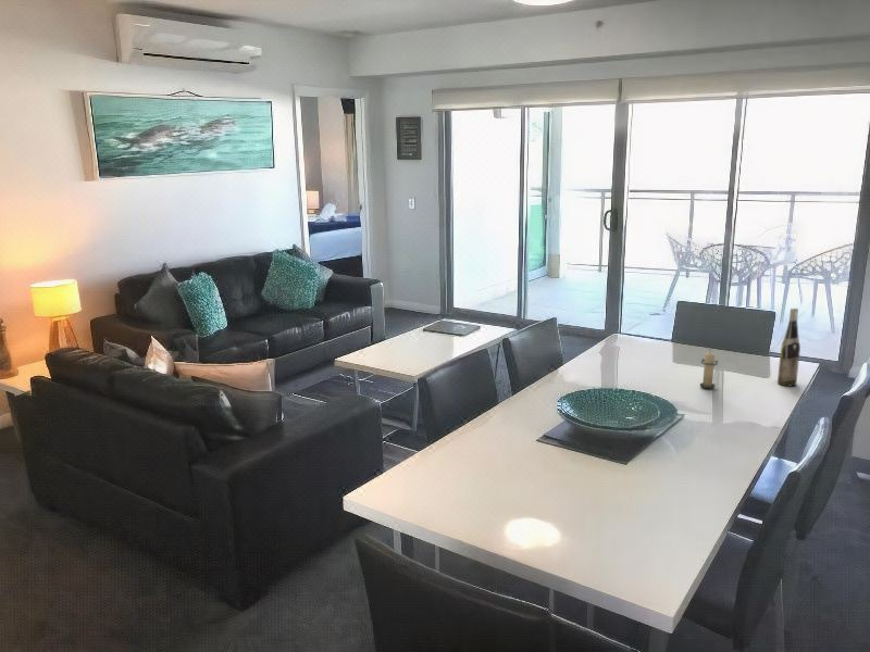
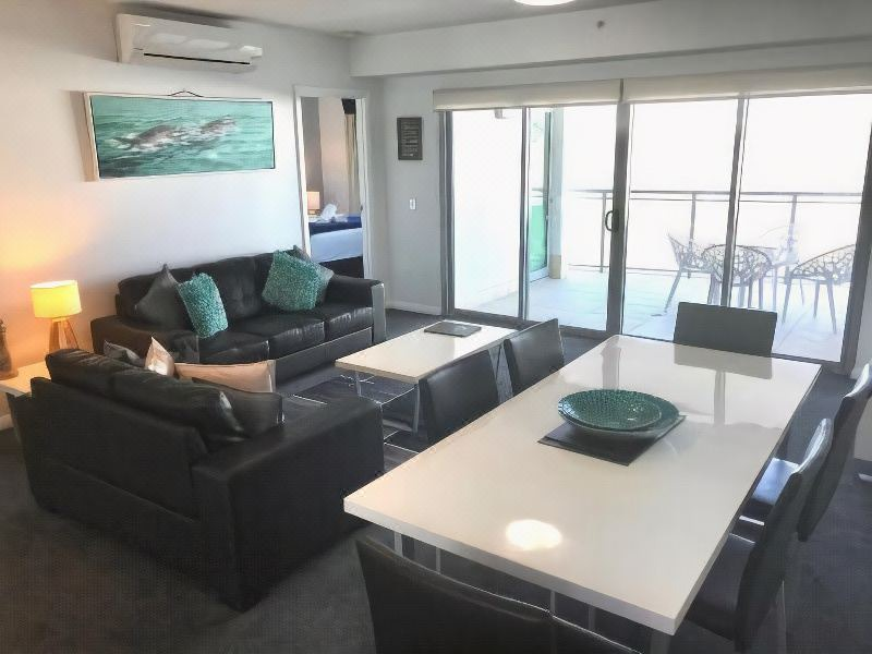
- candle (708, 368)
- wine bottle (791, 347)
